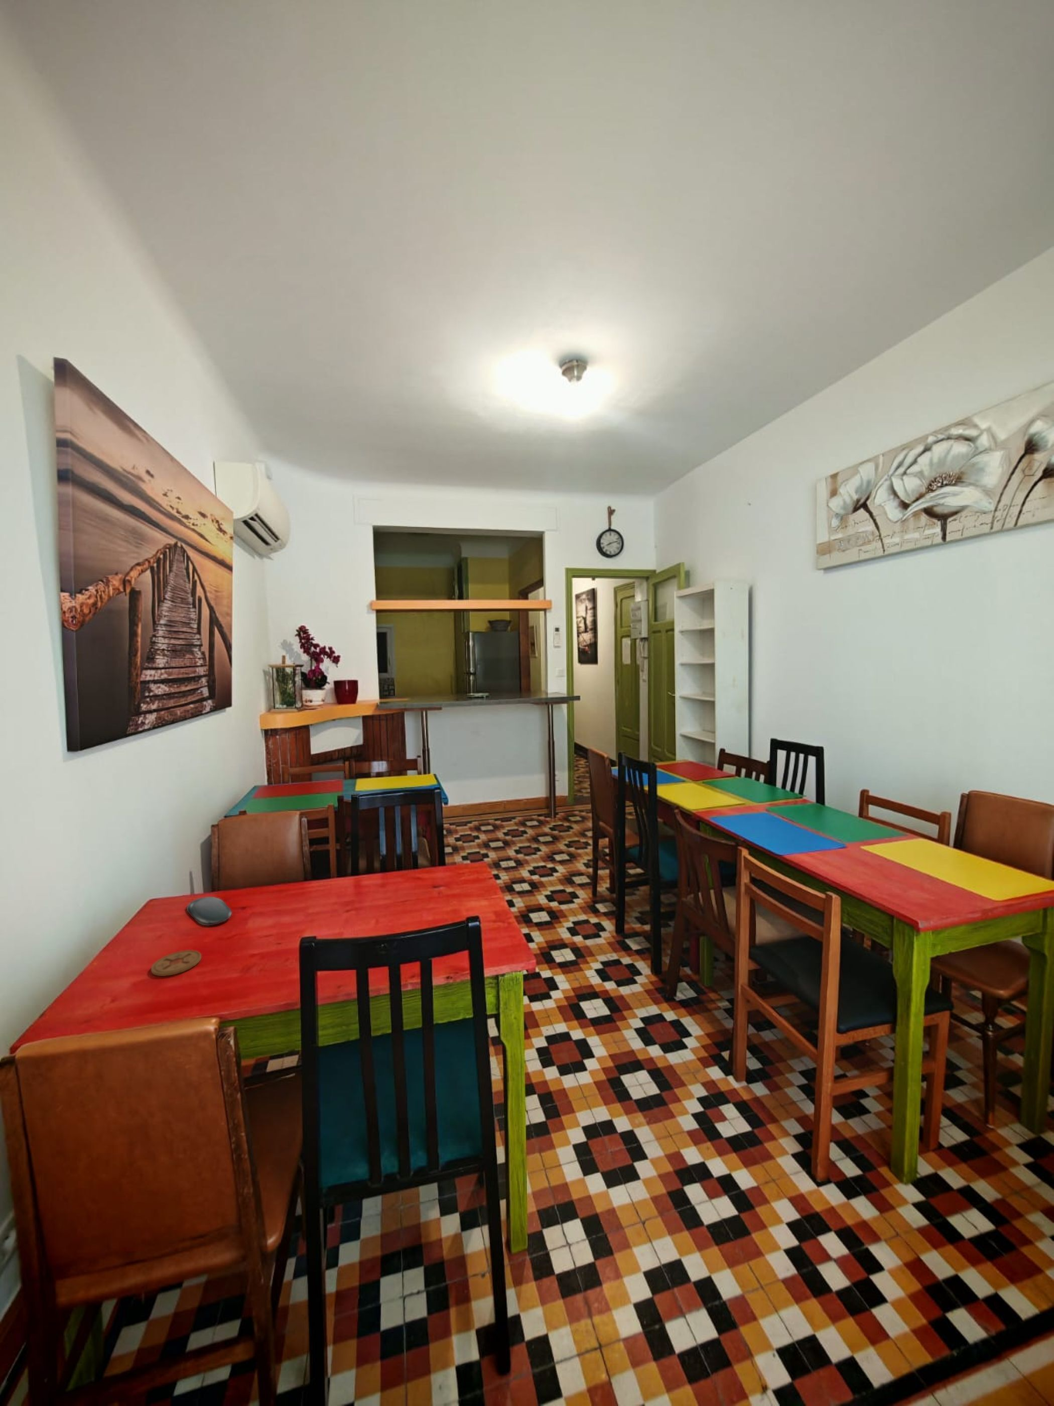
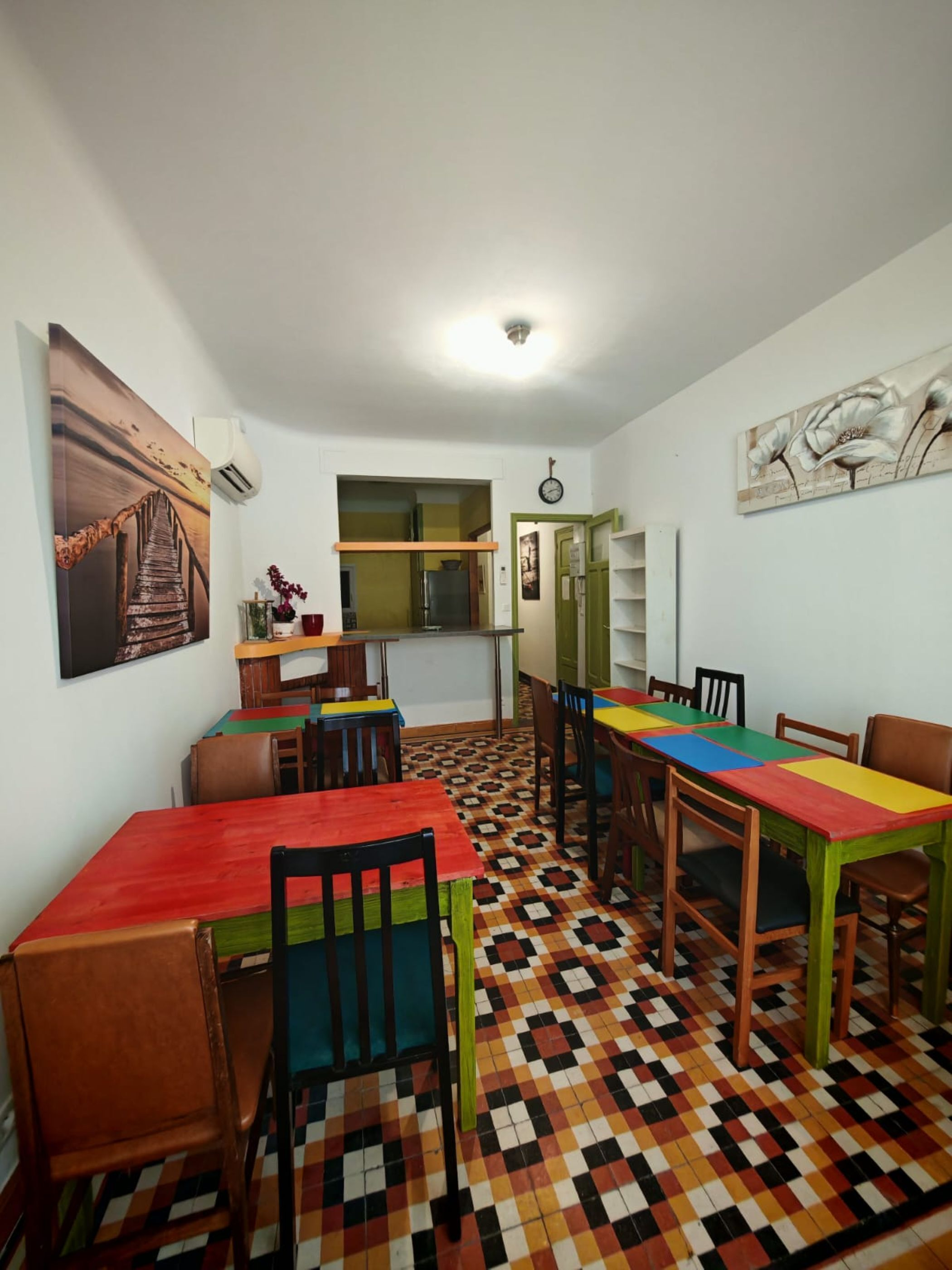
- coaster (176, 962)
- oval tray (209, 910)
